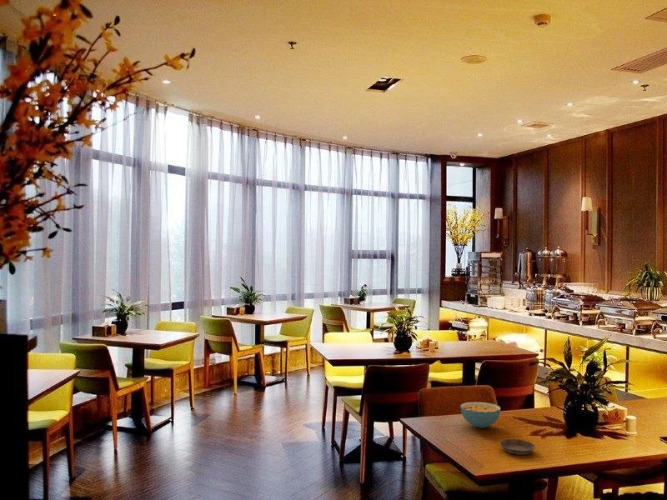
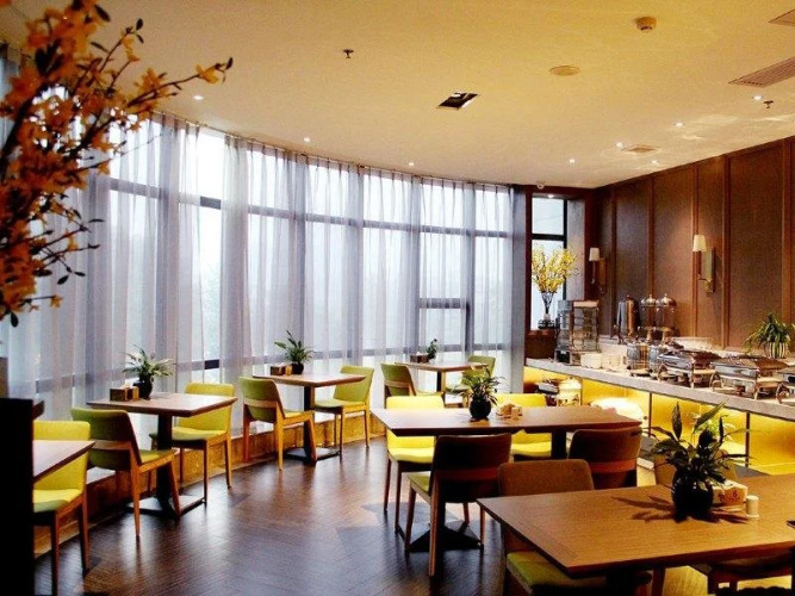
- cereal bowl (480, 416)
- saucer (517, 447)
